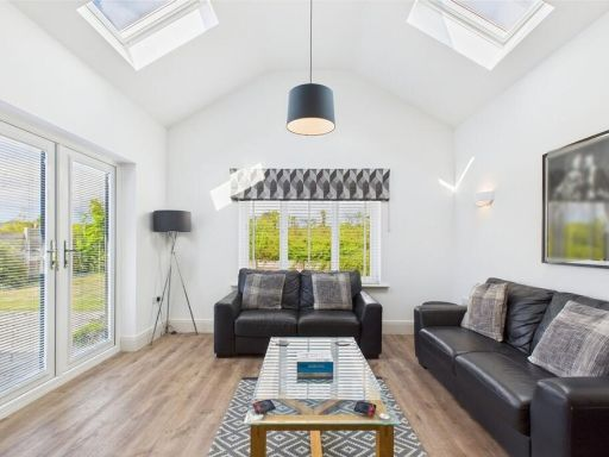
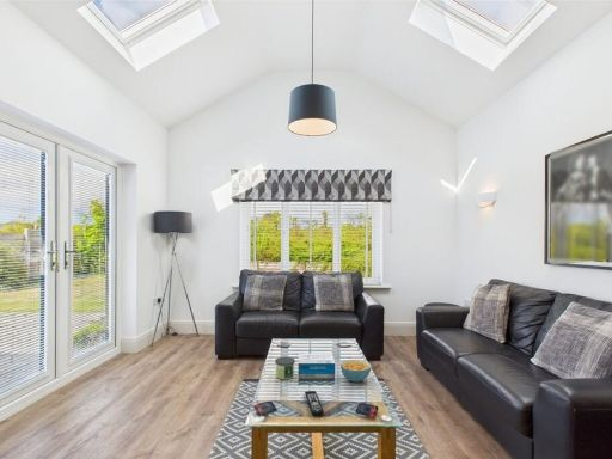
+ remote control (313, 402)
+ candle (284, 368)
+ cereal bowl (355, 372)
